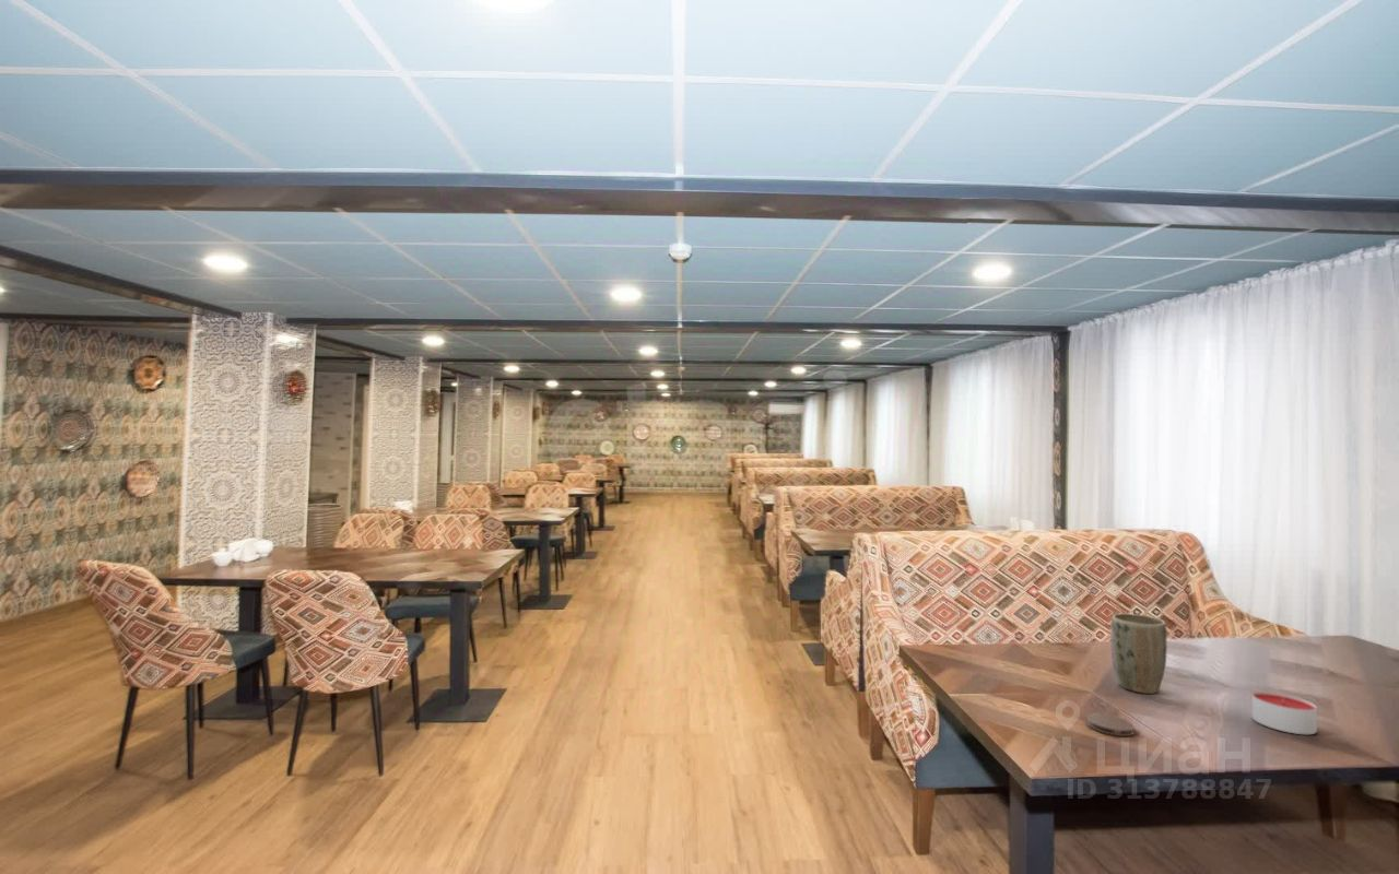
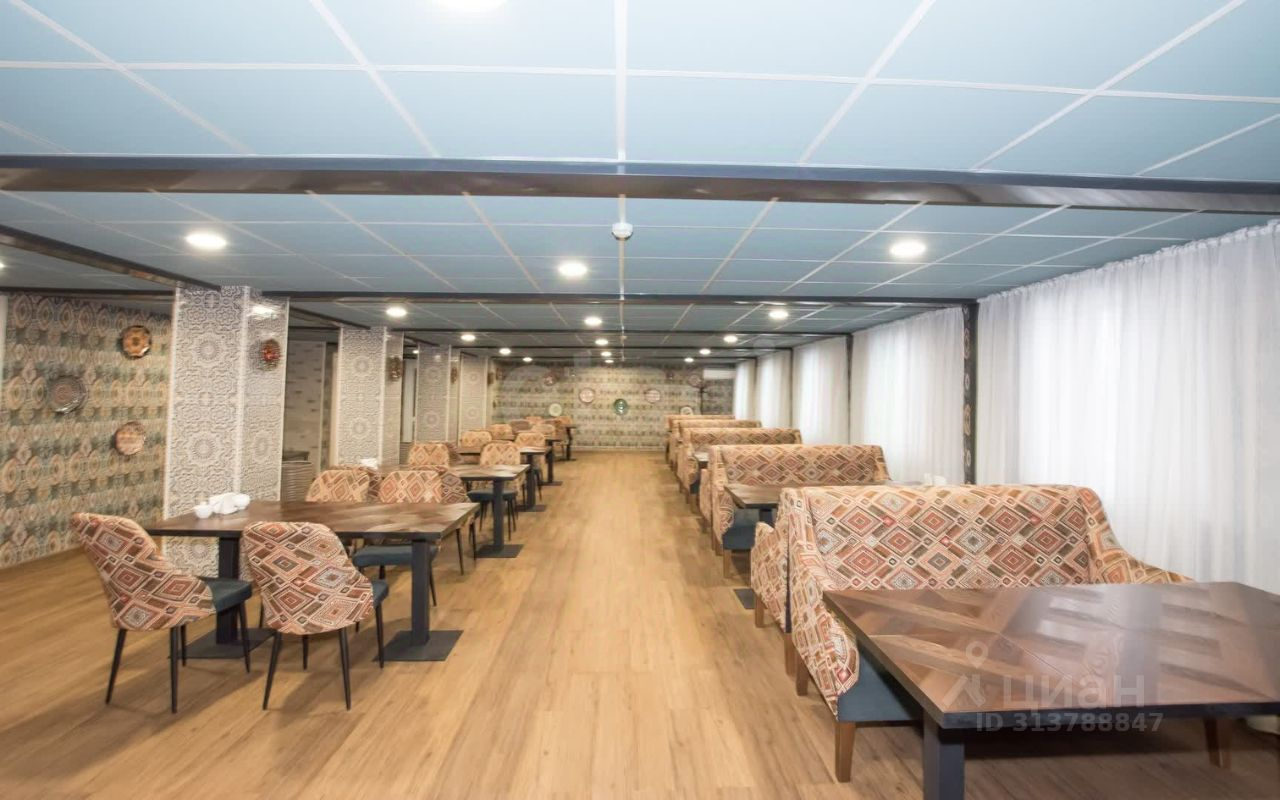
- coaster (1109, 724)
- plant pot (1138, 652)
- candle (1283, 711)
